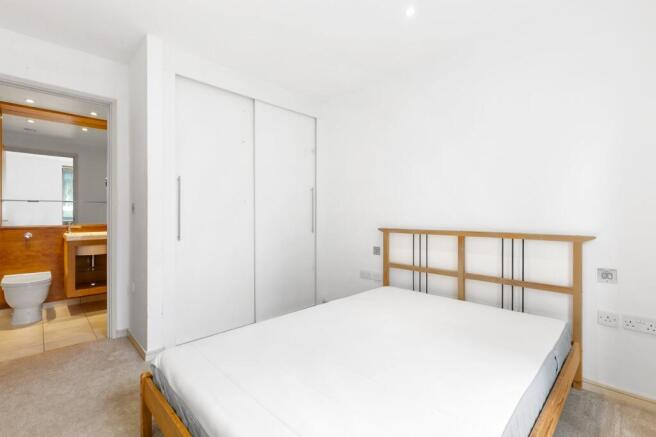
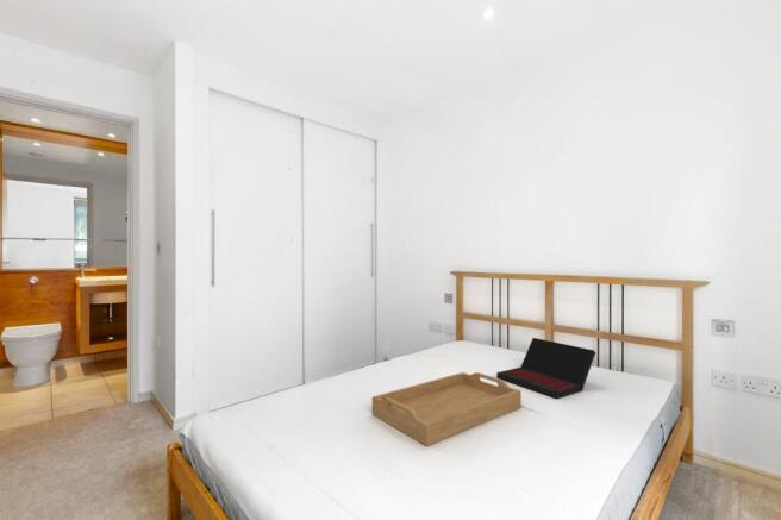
+ laptop (544, 364)
+ serving tray (448, 399)
